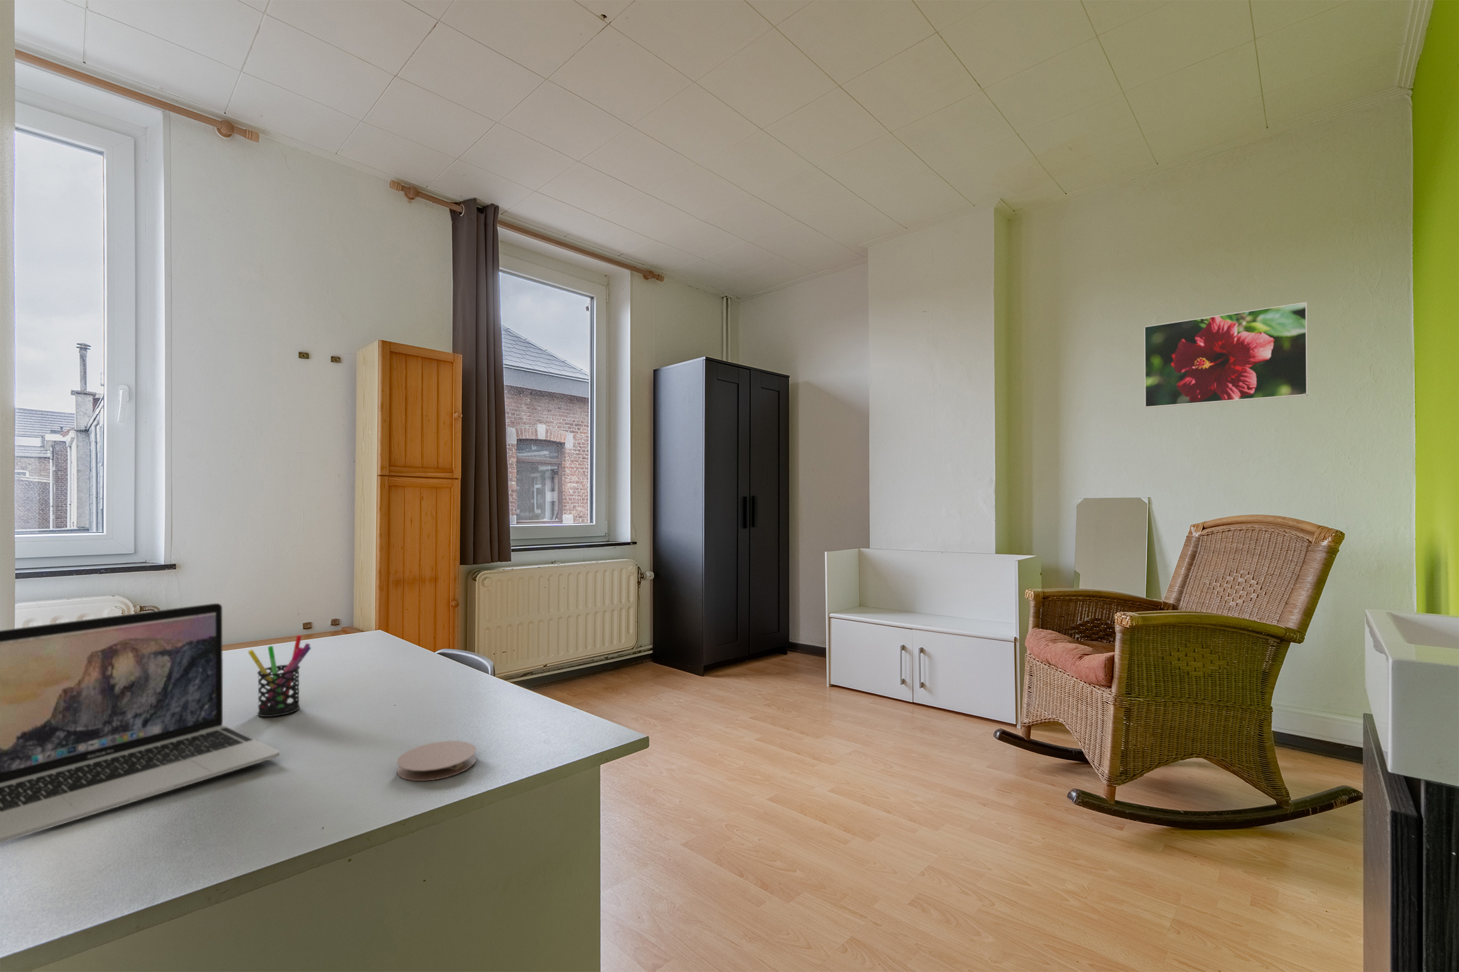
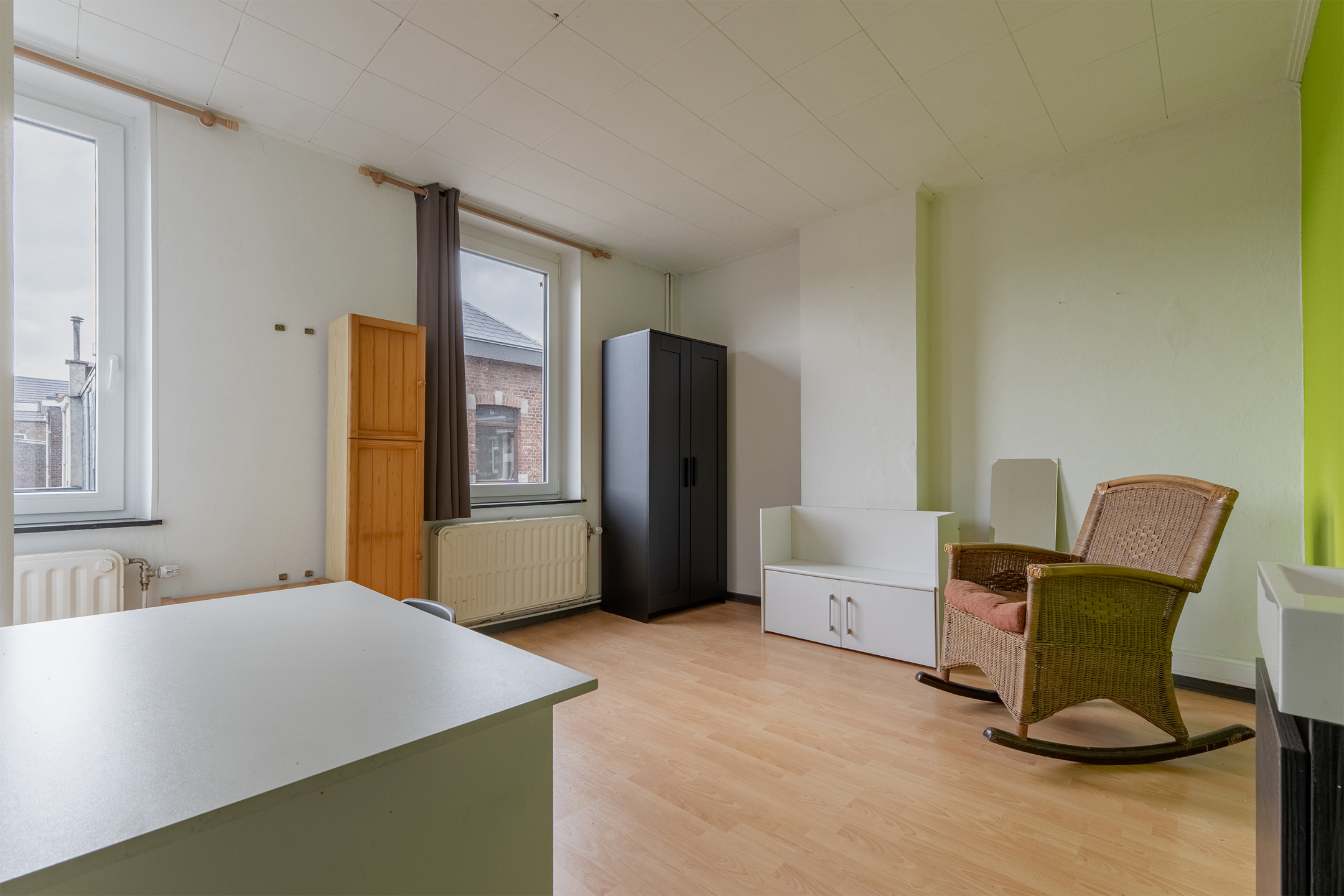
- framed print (1220, 358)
- pen holder (280, 673)
- laptop (124, 703)
- coaster (437, 759)
